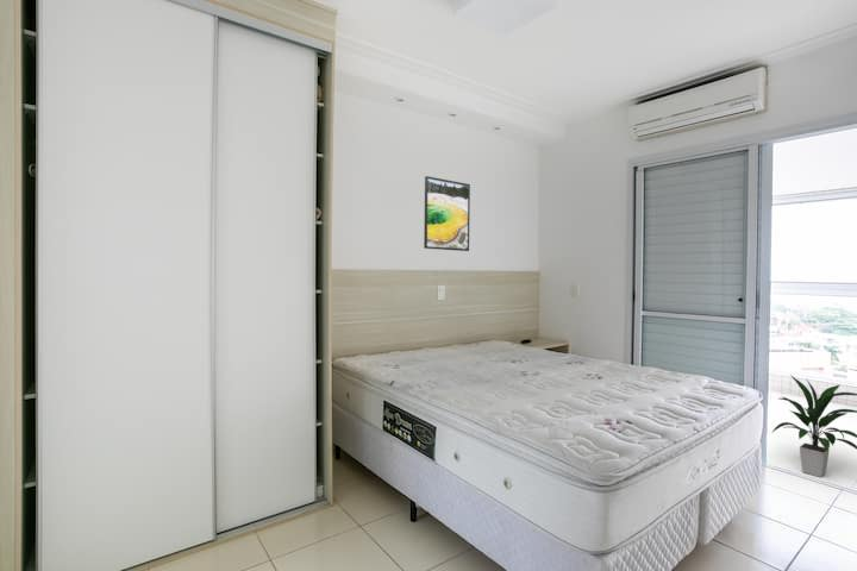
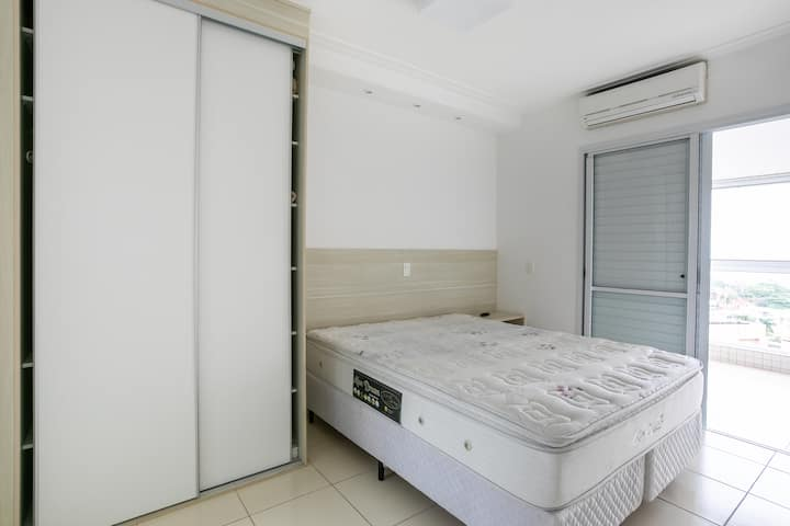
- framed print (448, 214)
- indoor plant (819, 425)
